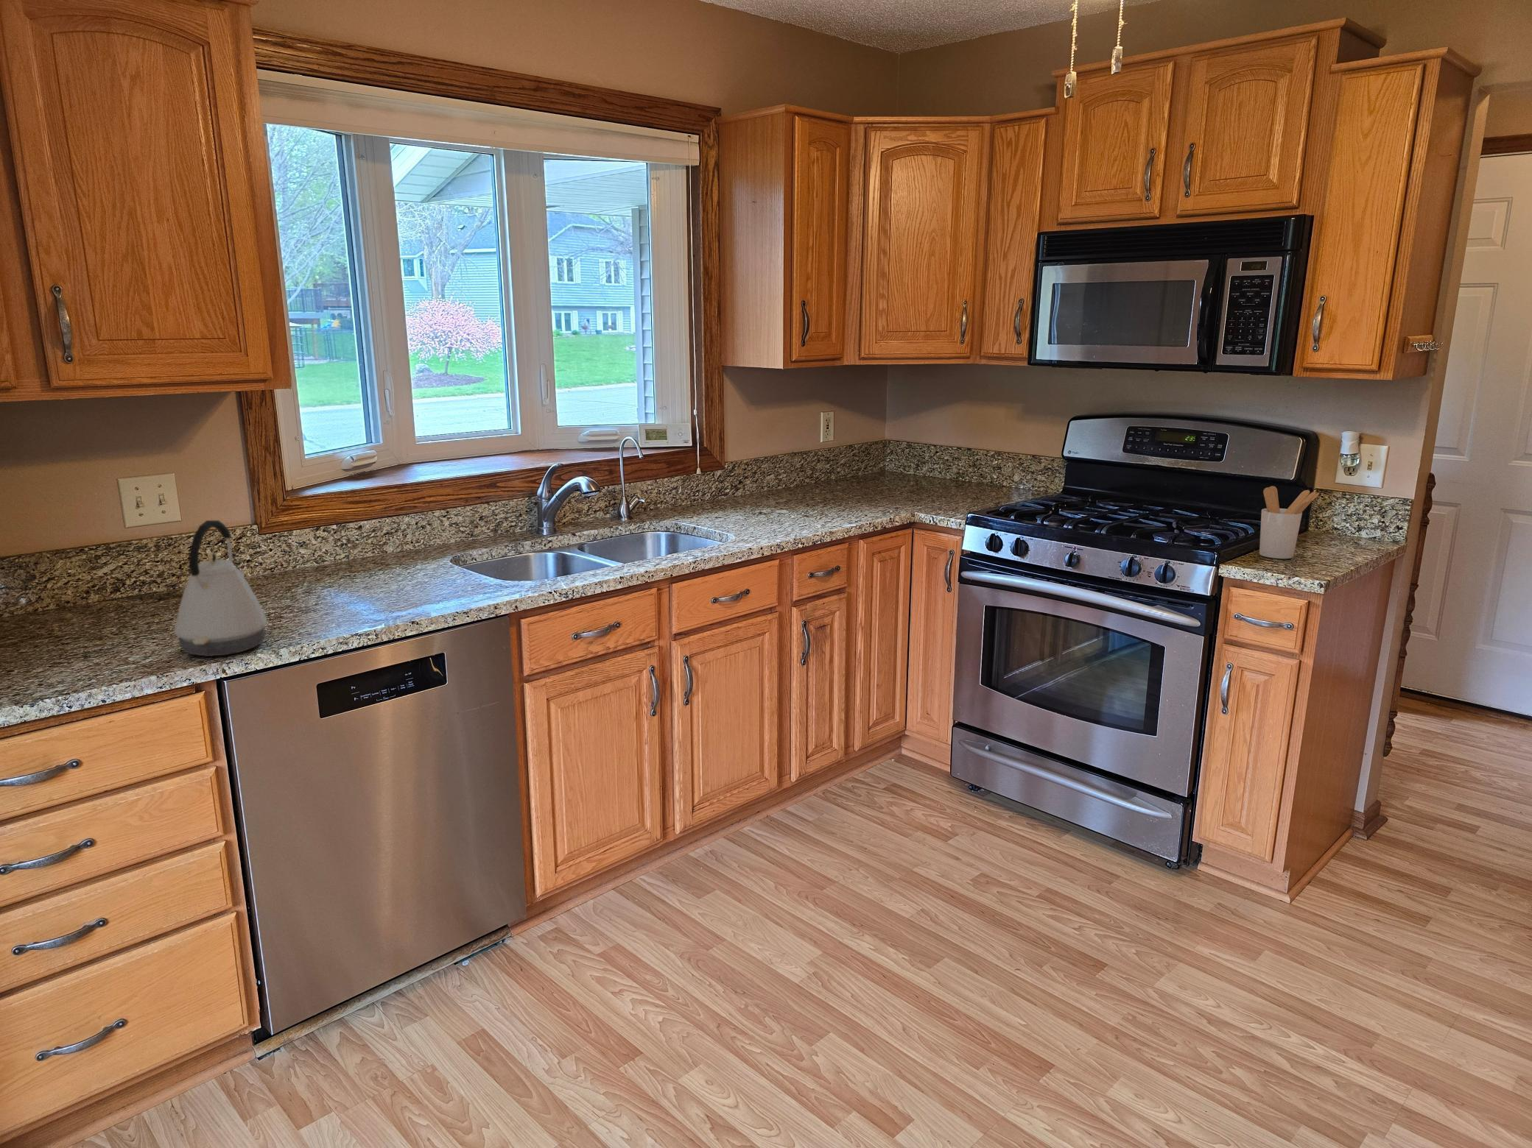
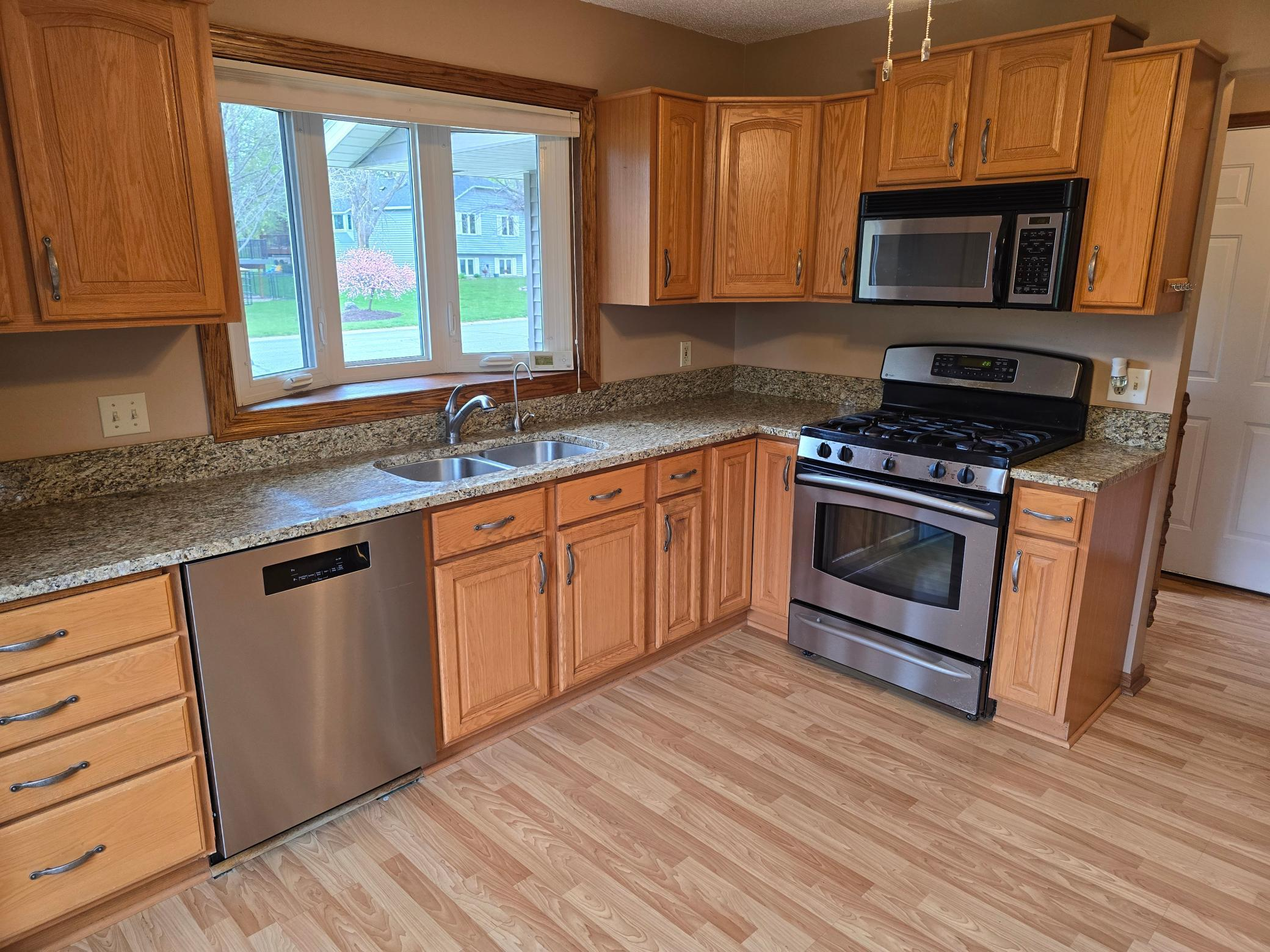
- utensil holder (1288, 522)
- kettle (217, 584)
